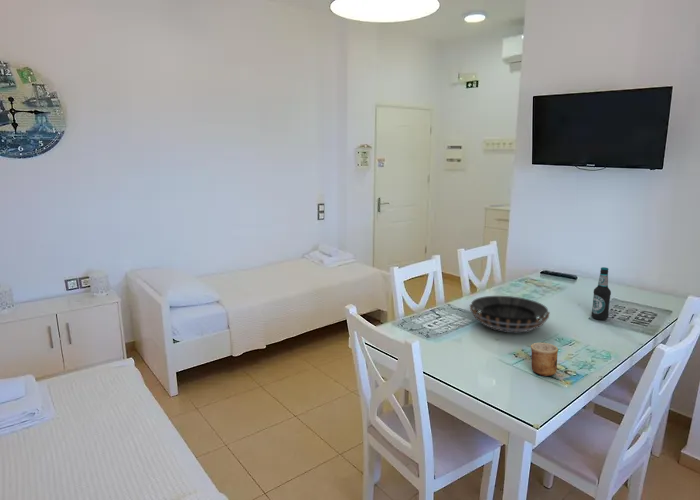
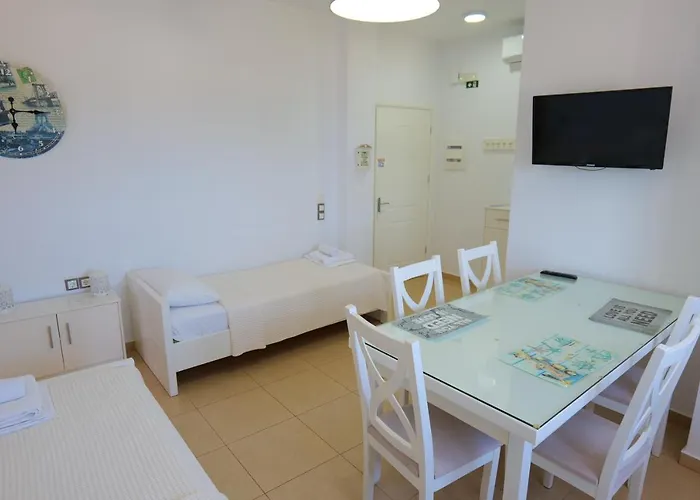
- bottle (602, 293)
- cup (543, 359)
- decorative bowl (507, 316)
